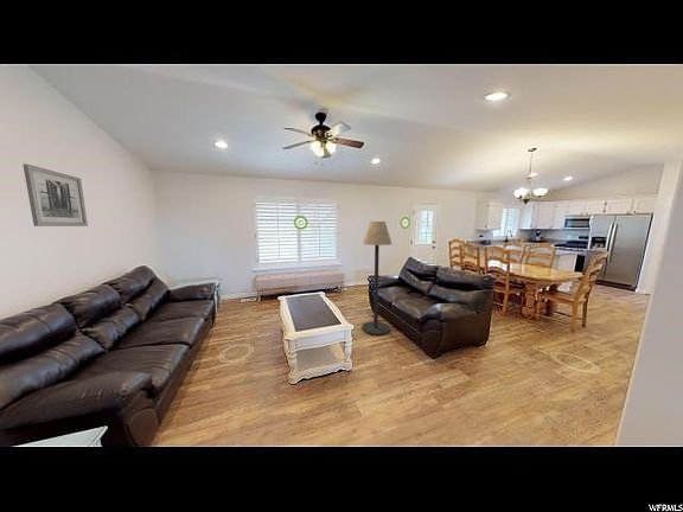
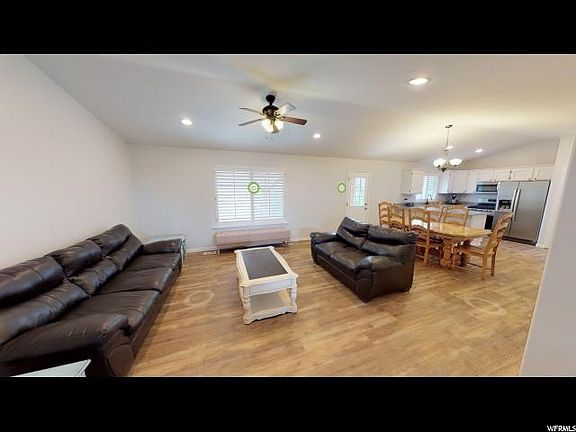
- floor lamp (376, 276)
- wall art (59, 199)
